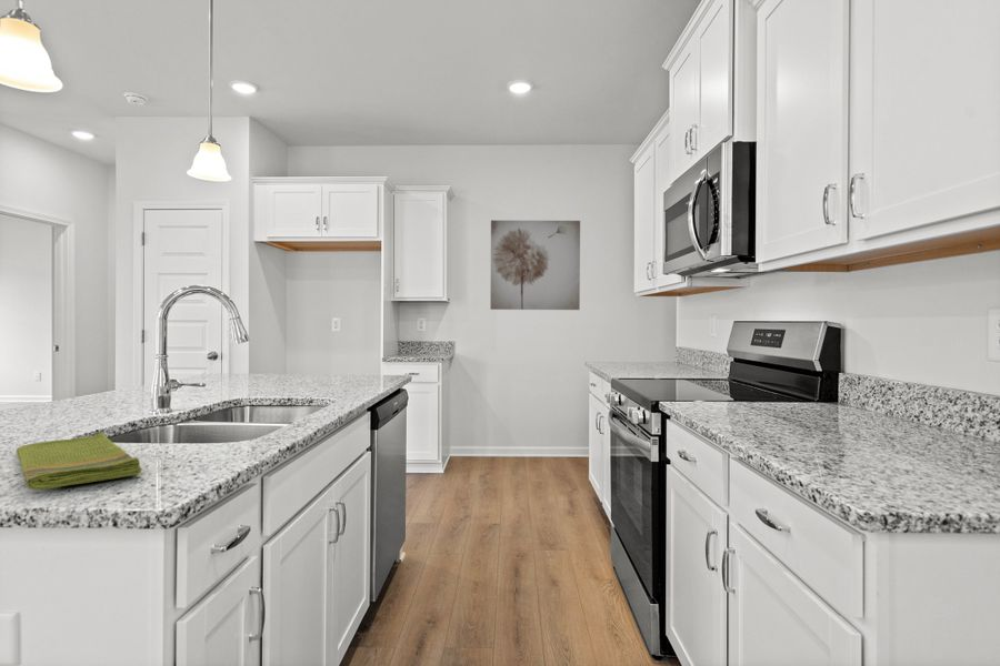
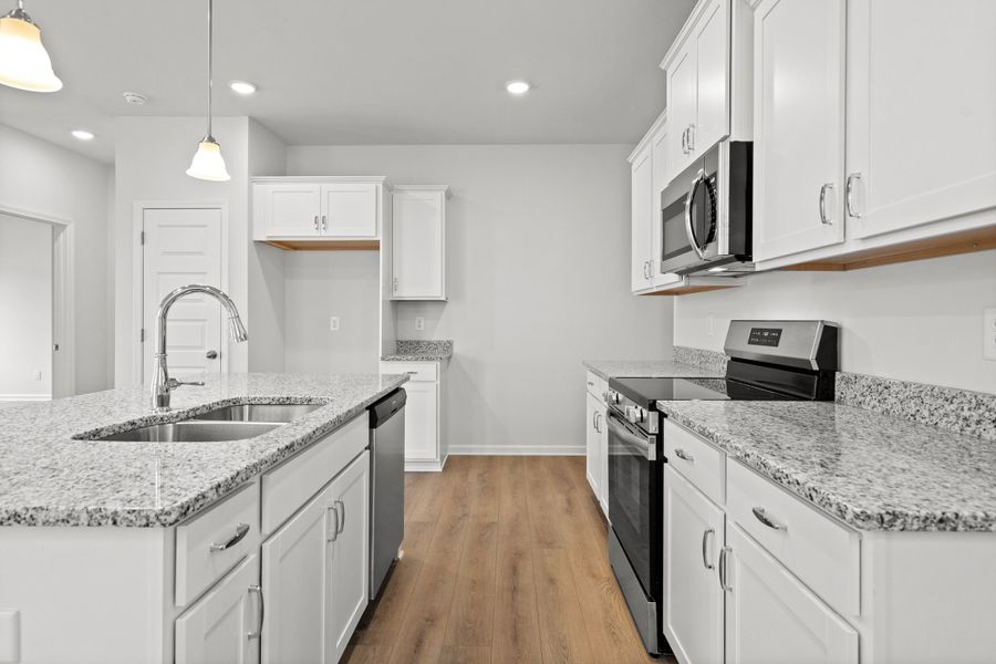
- dish towel (73, 455)
- wall art (534, 264)
